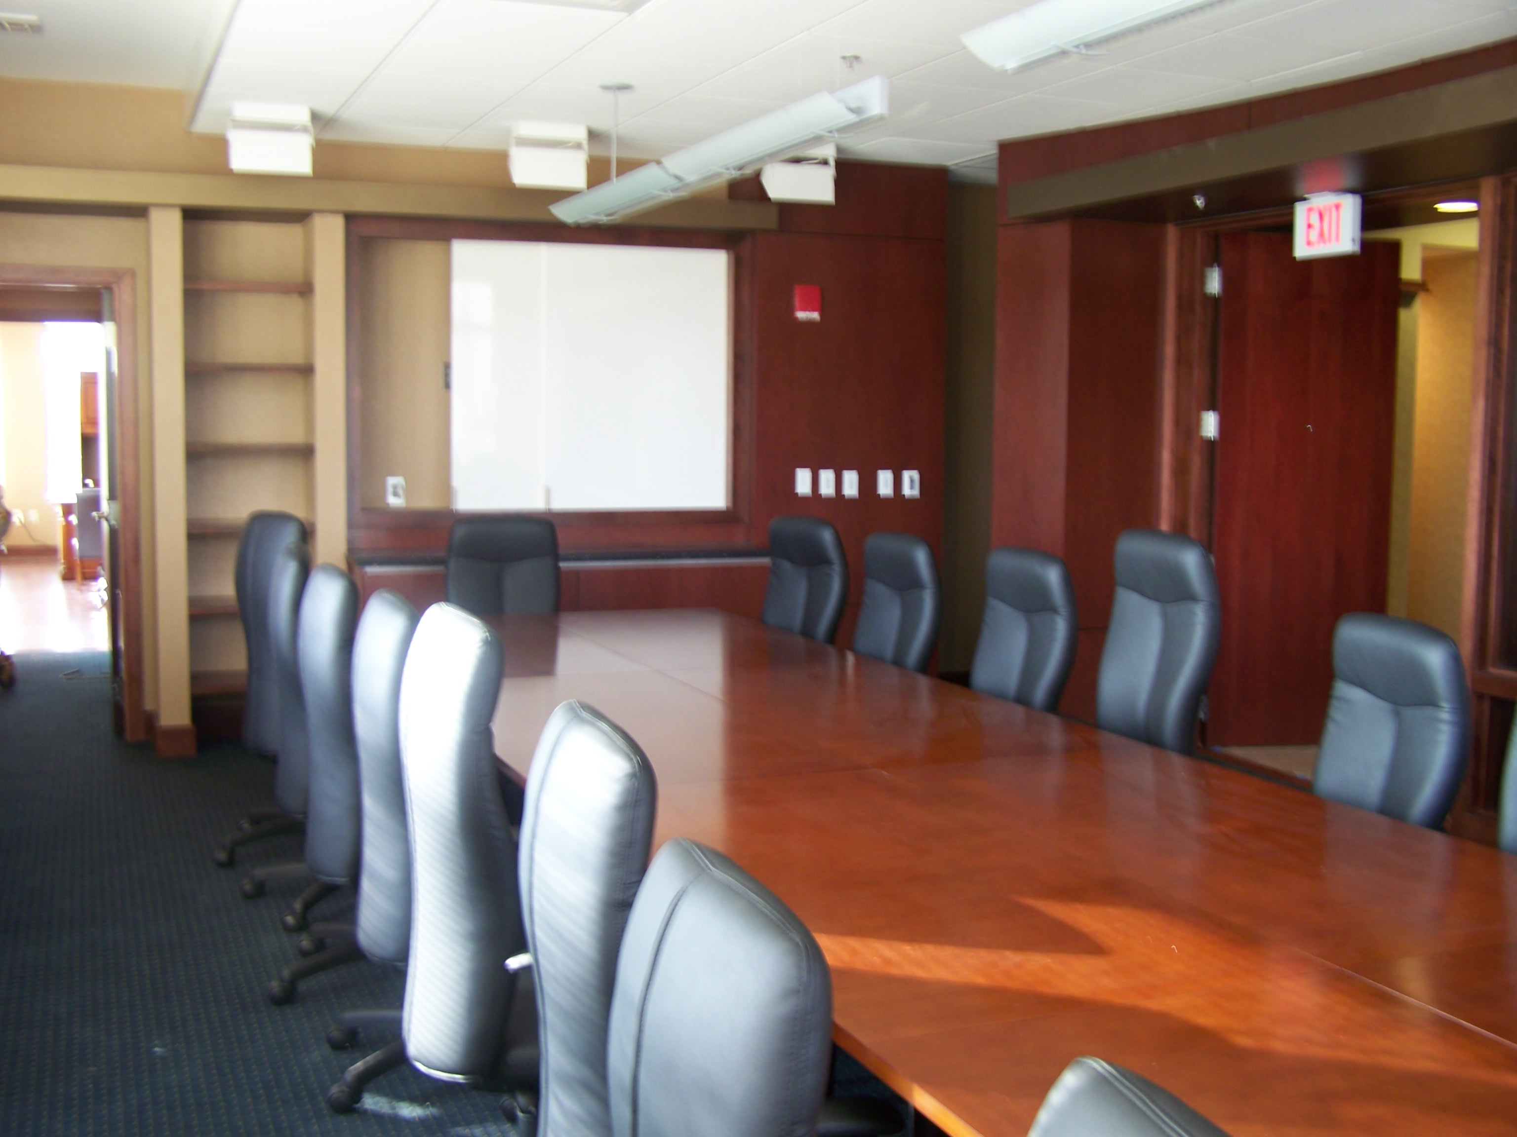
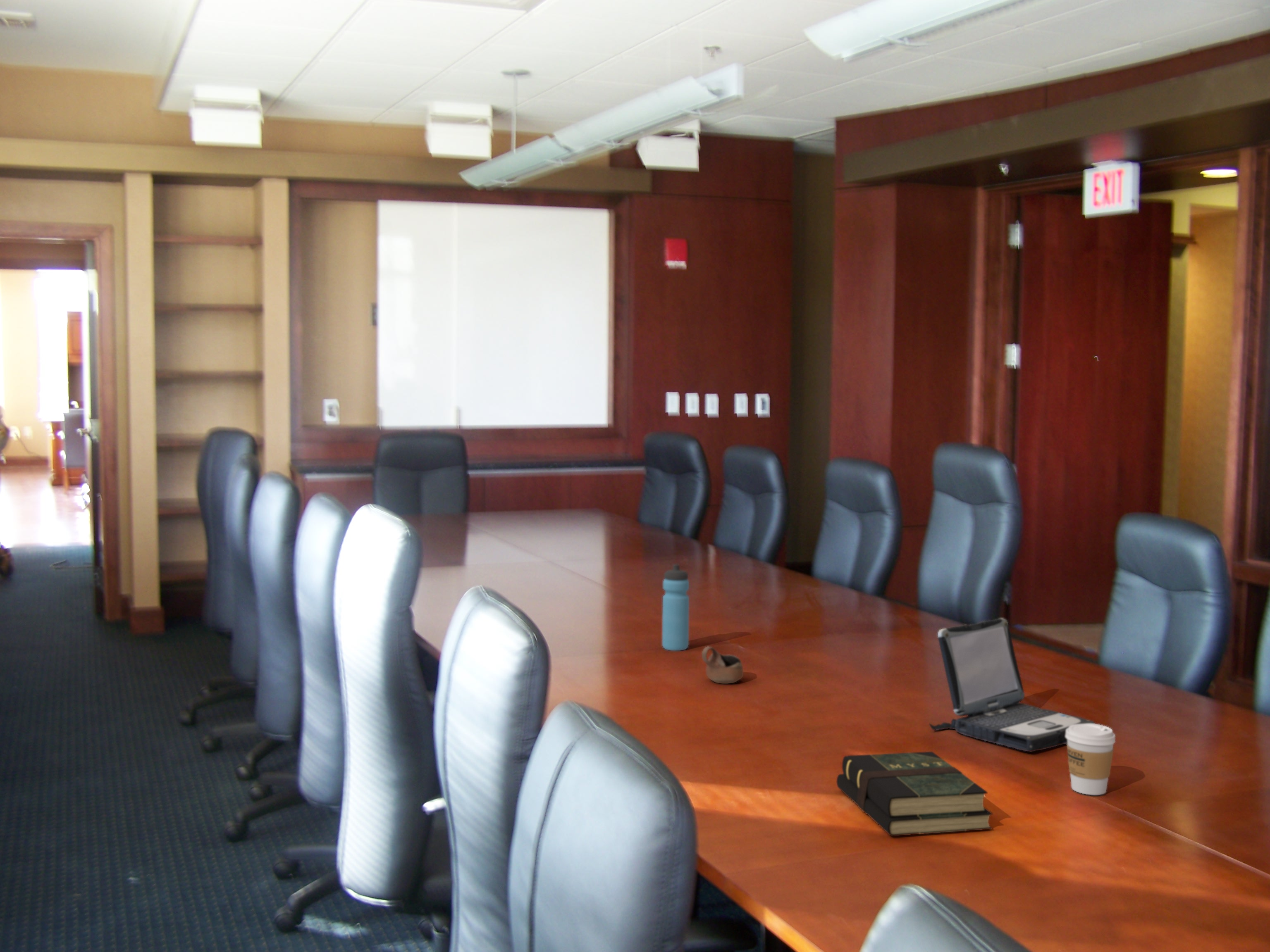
+ book (911, 790)
+ cup (720, 663)
+ coffee cup (1089, 758)
+ laptop (1012, 681)
+ water bottle (676, 607)
